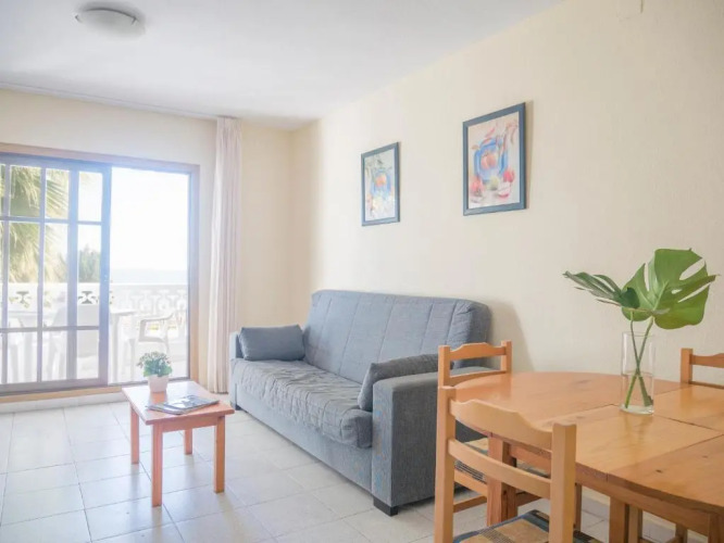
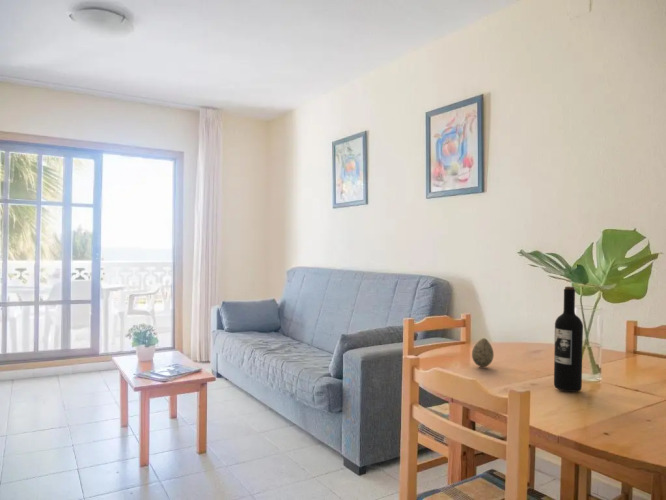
+ decorative egg (482, 352)
+ wine bottle (568, 338)
